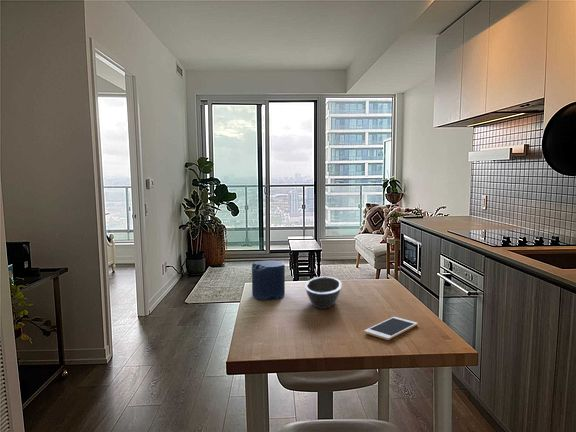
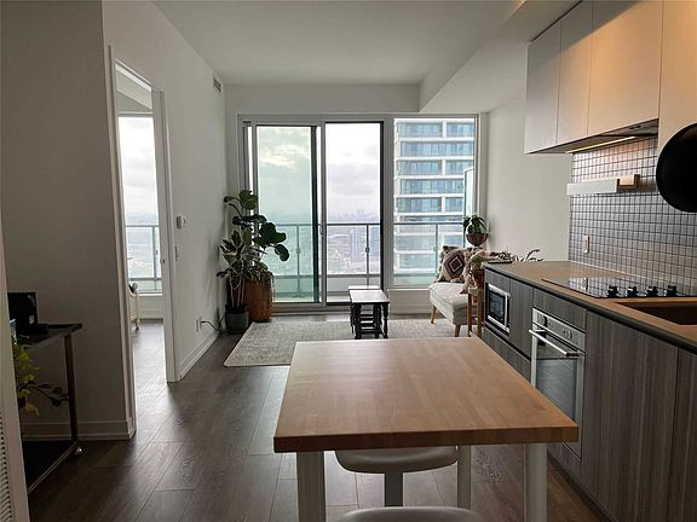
- bowl (323, 293)
- candle (268, 279)
- cell phone (391, 327)
